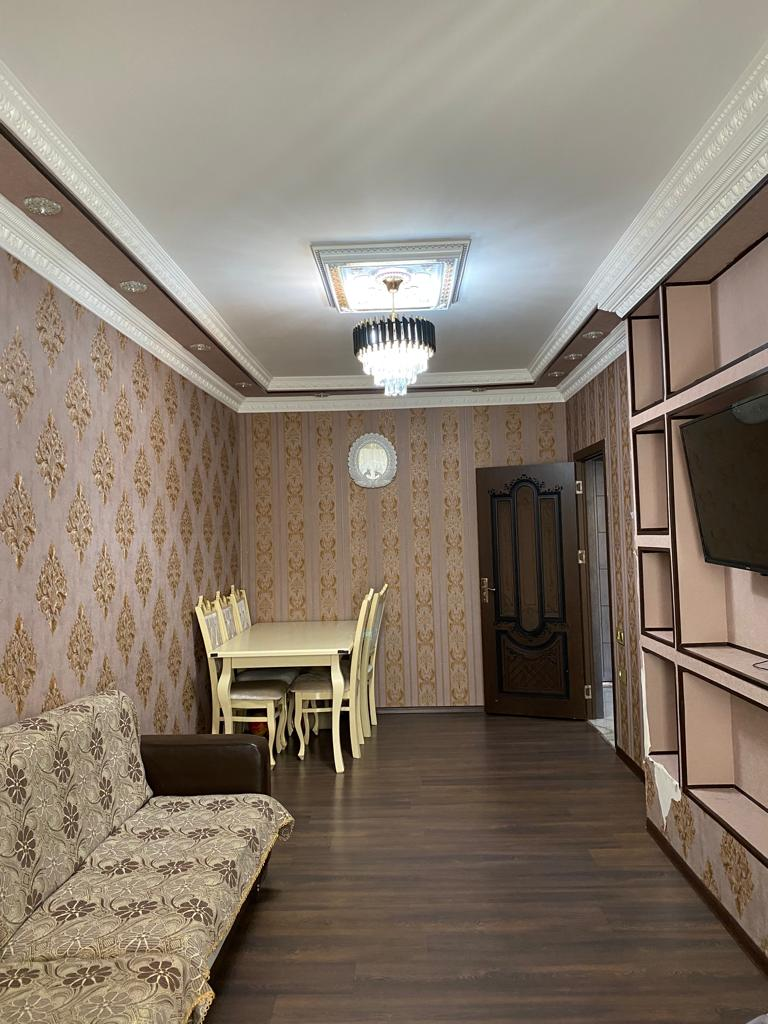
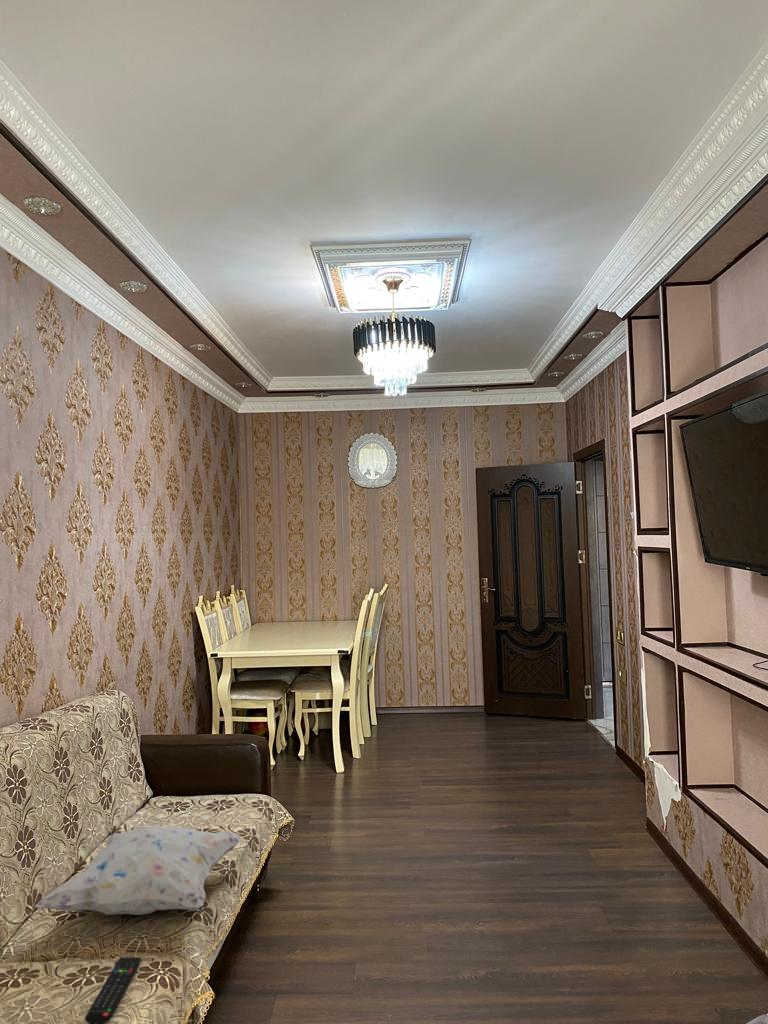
+ remote control (114, 988)
+ decorative pillow (150, 867)
